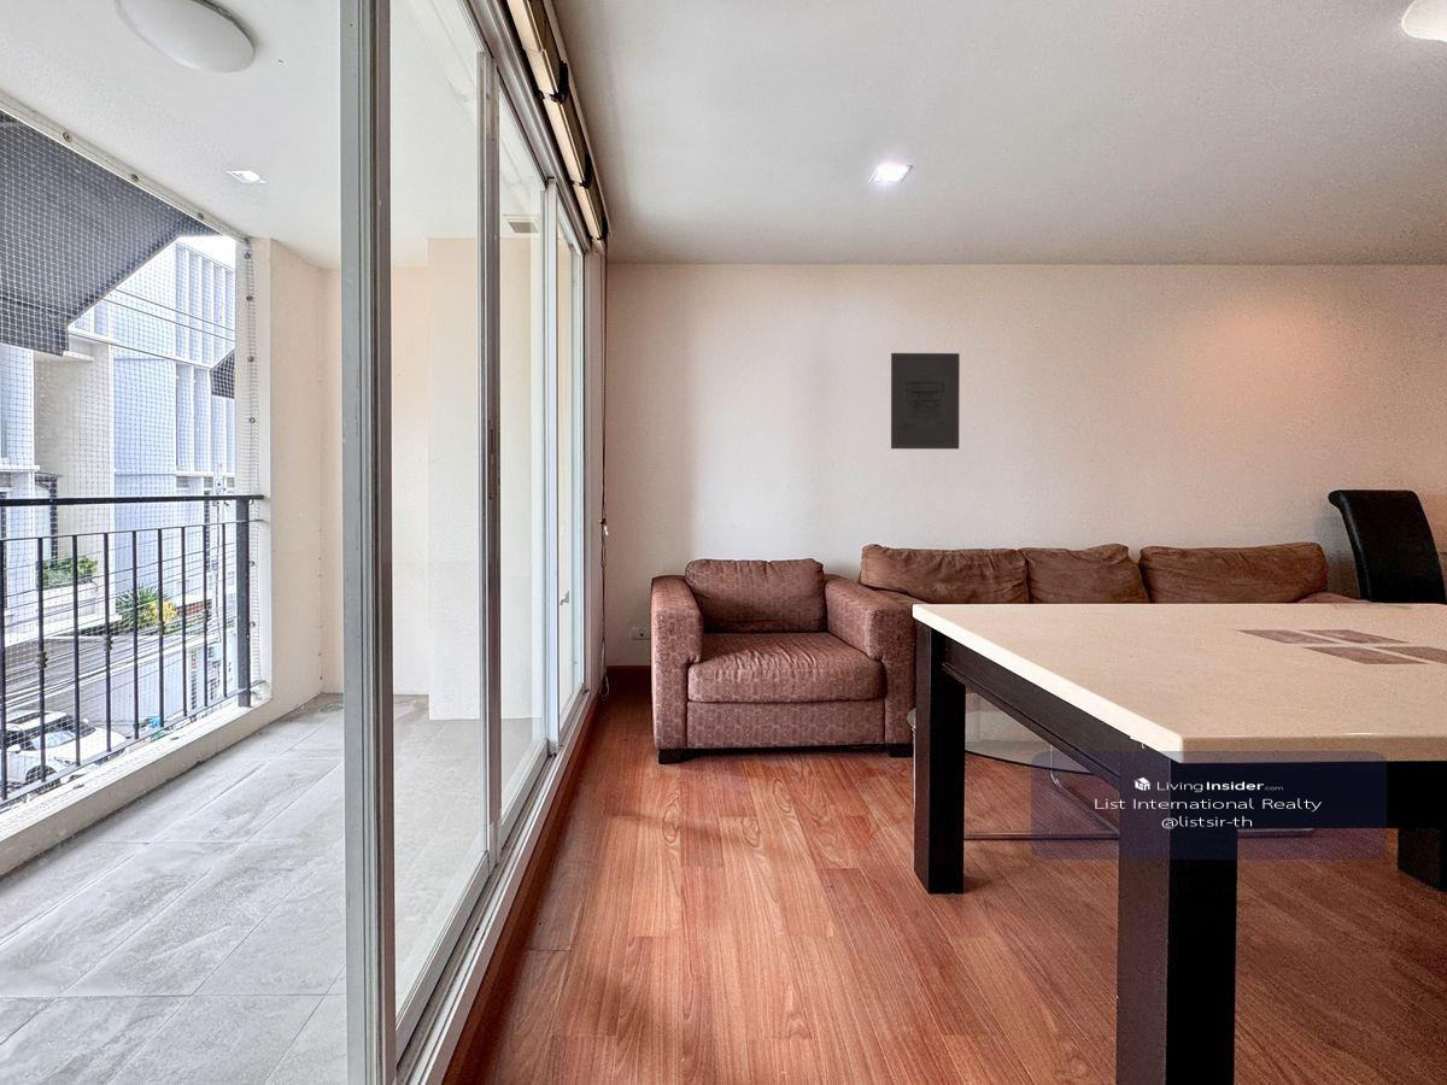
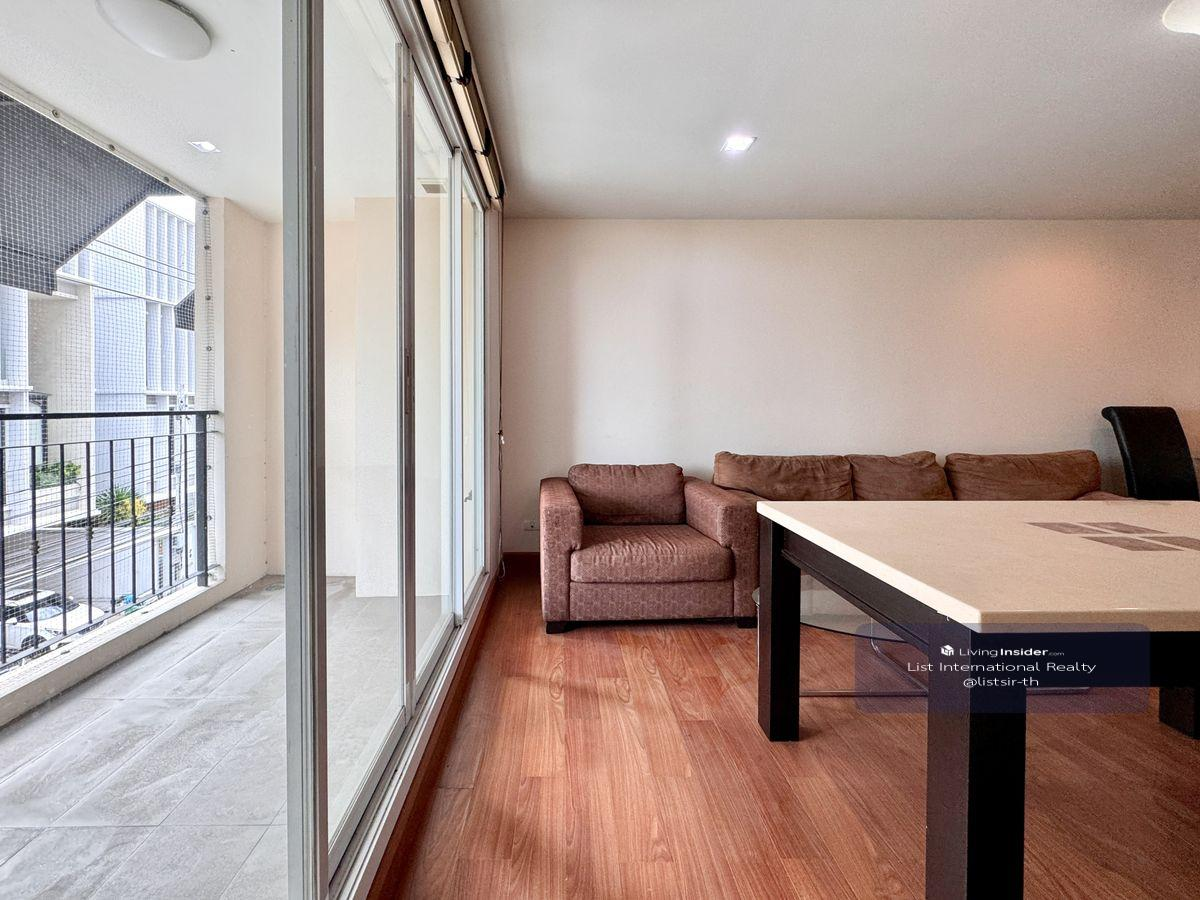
- wall art (925, 400)
